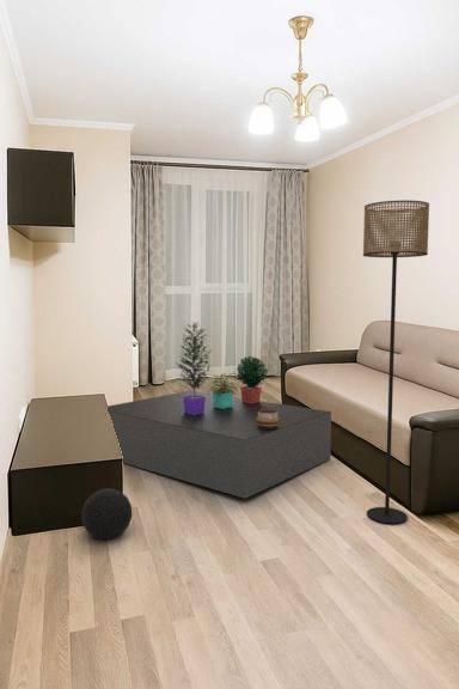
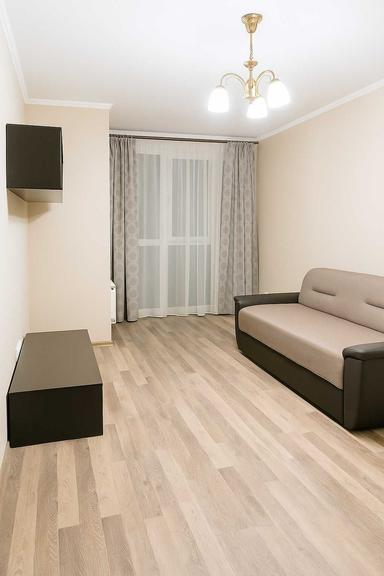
- ball (106, 513)
- floor lamp (391, 364)
- coffee table (212, 433)
- decorative bowl (268, 419)
- potted plant (222, 374)
